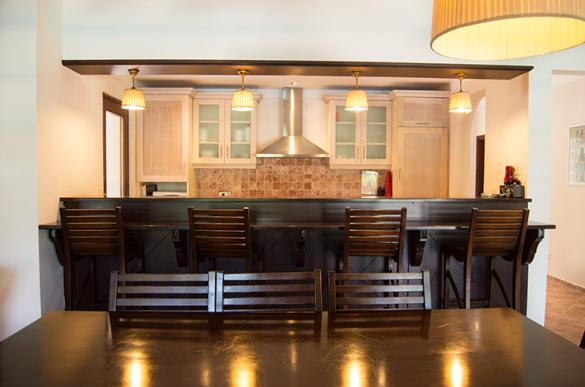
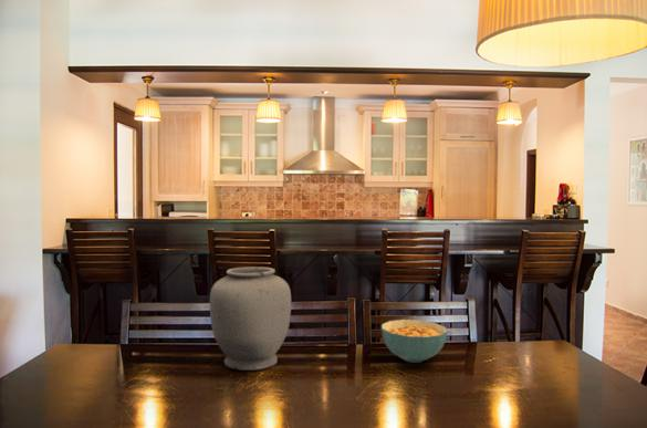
+ cereal bowl (413, 343)
+ vase (250, 315)
